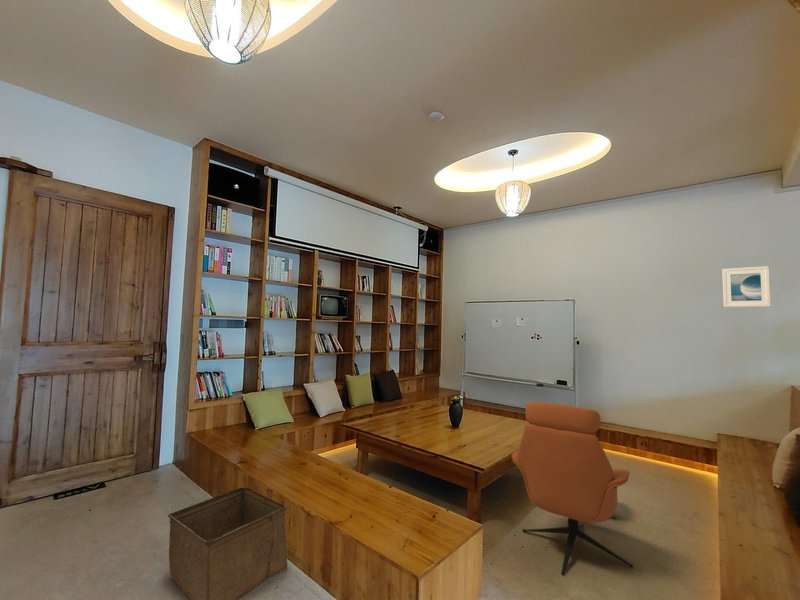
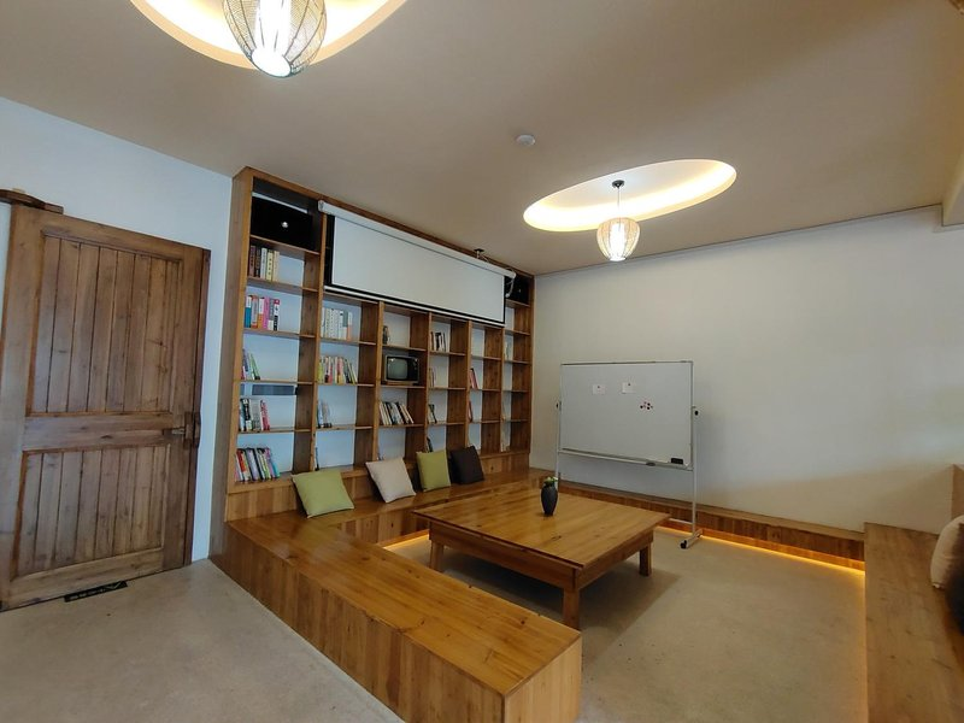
- lounge chair (576, 461)
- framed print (745, 287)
- storage bin (229, 541)
